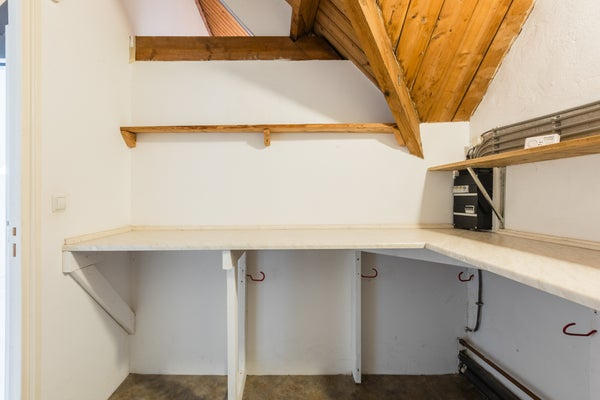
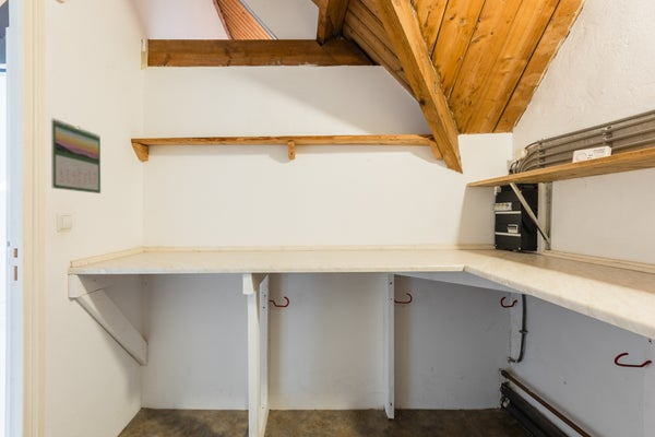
+ calendar (78, 158)
